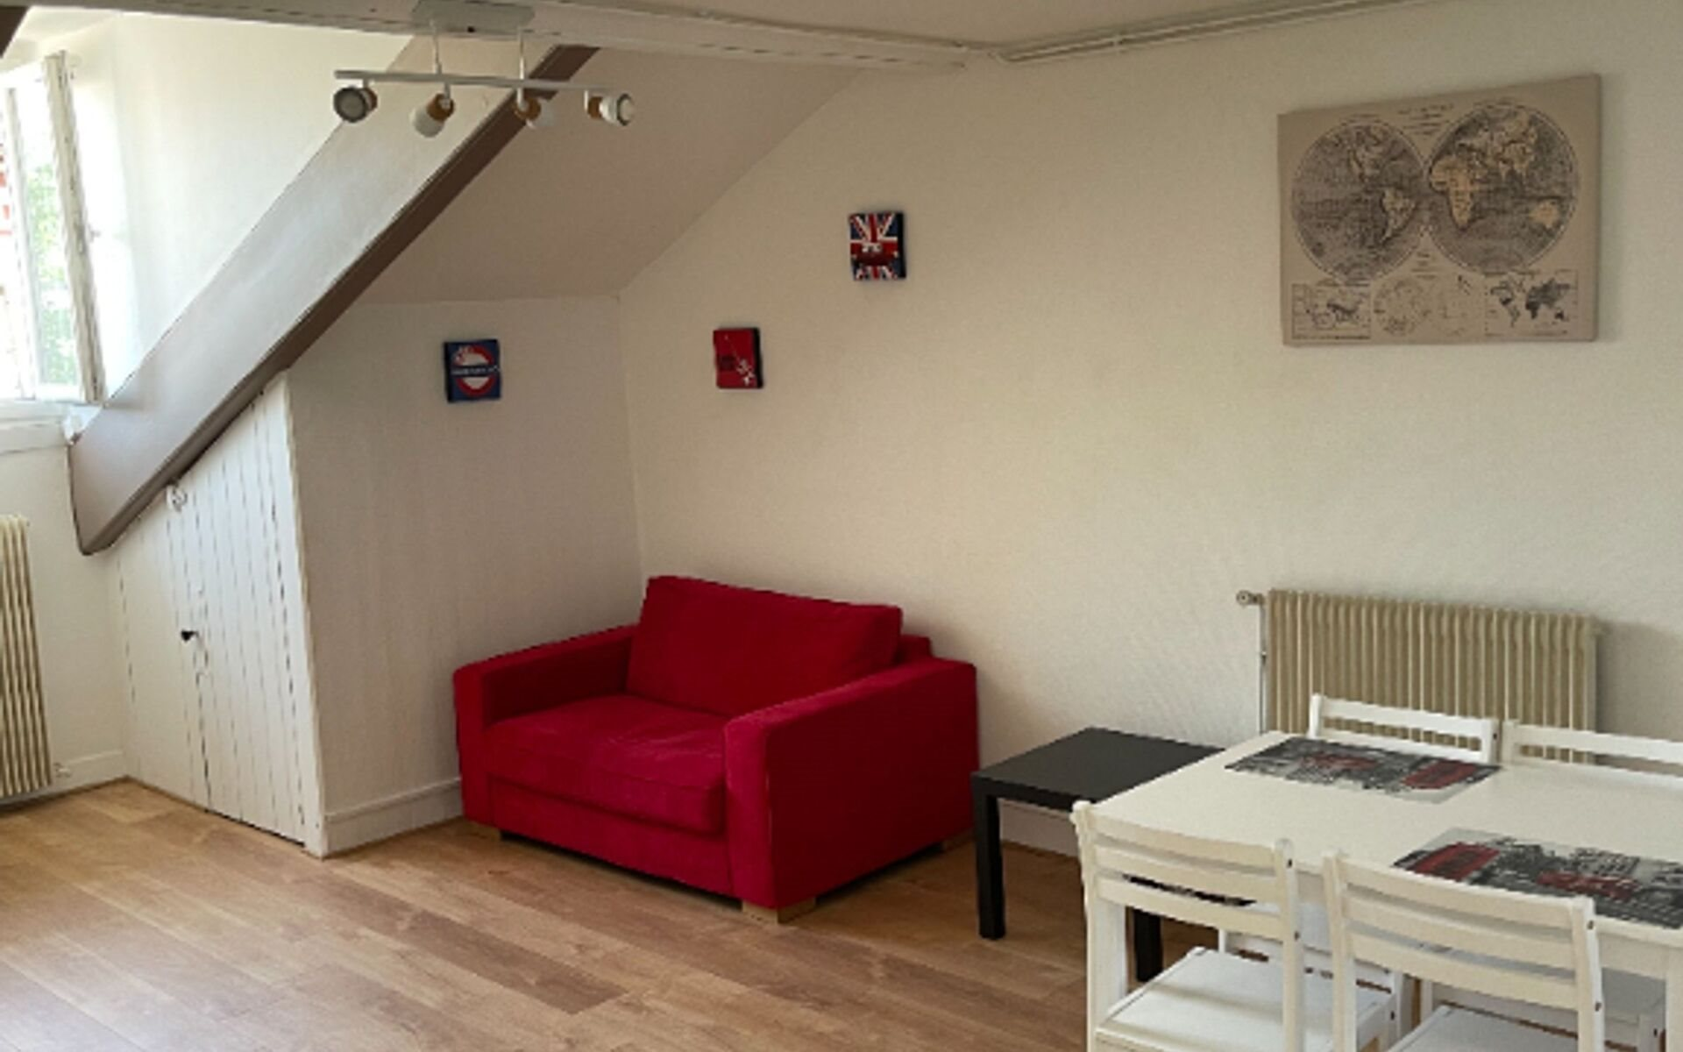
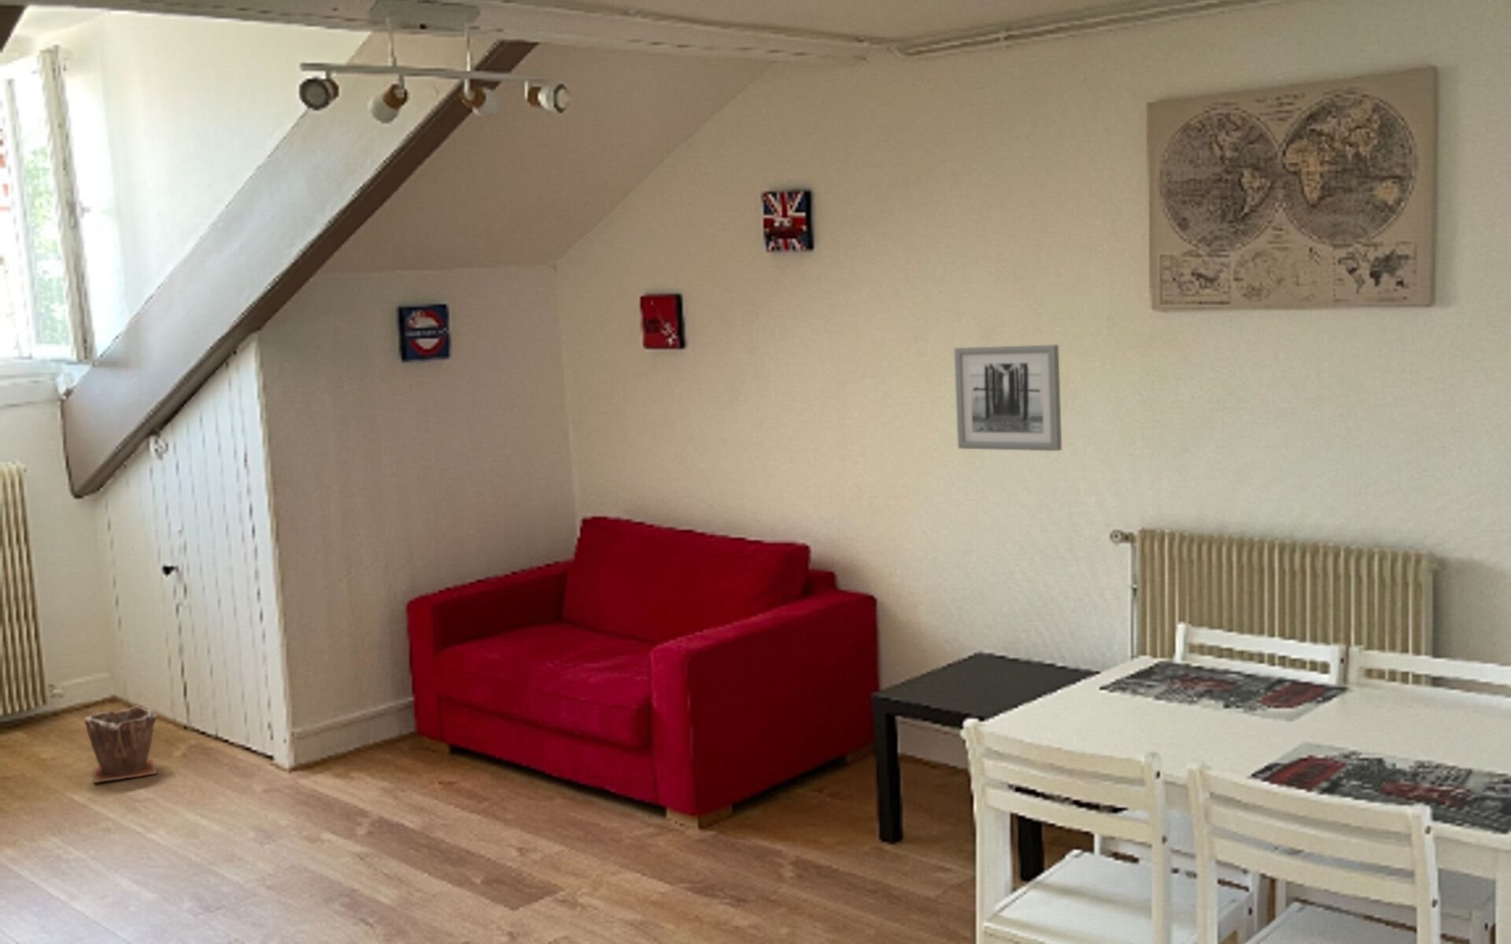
+ plant pot (122, 742)
+ wall art (1006, 398)
